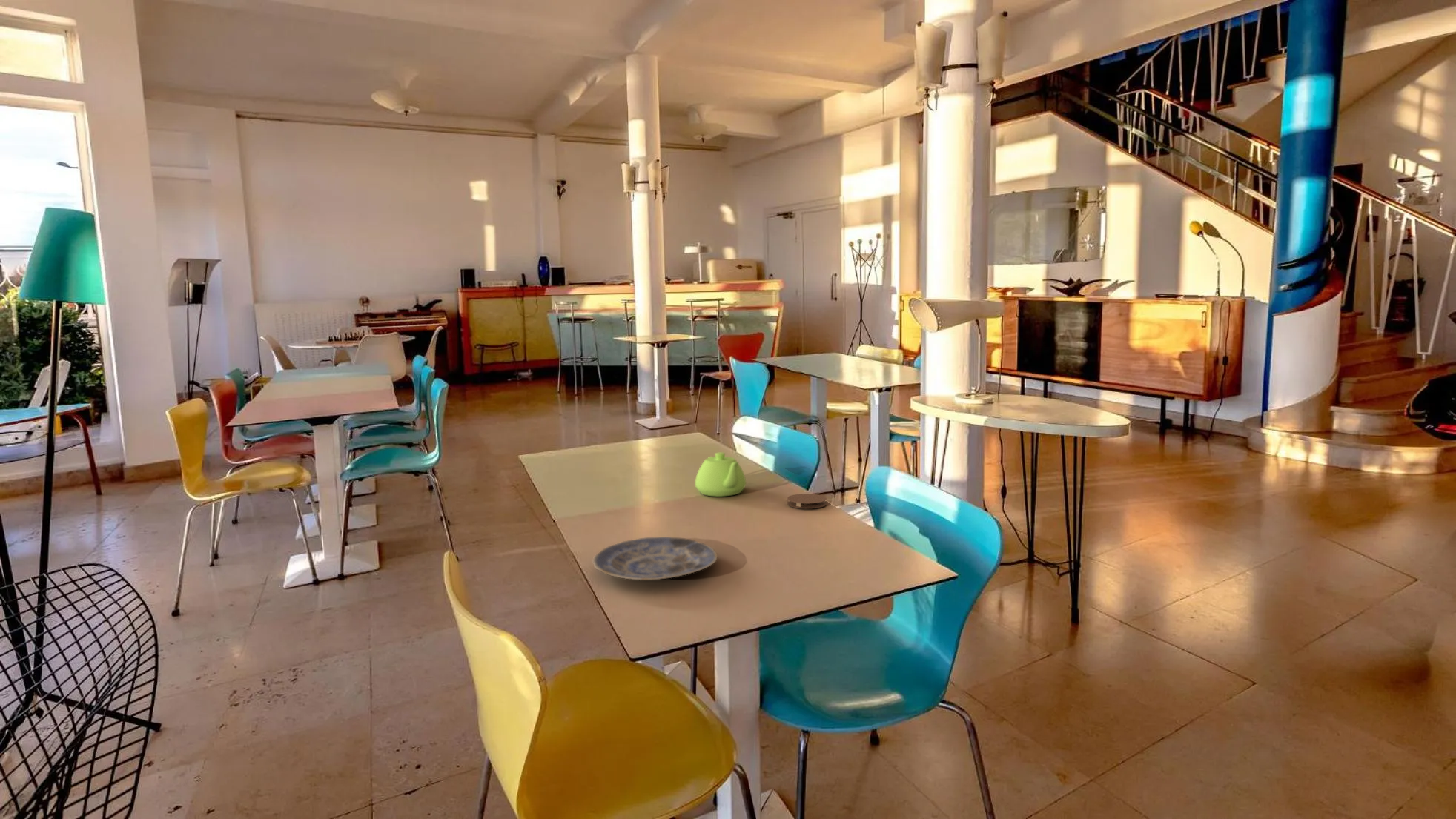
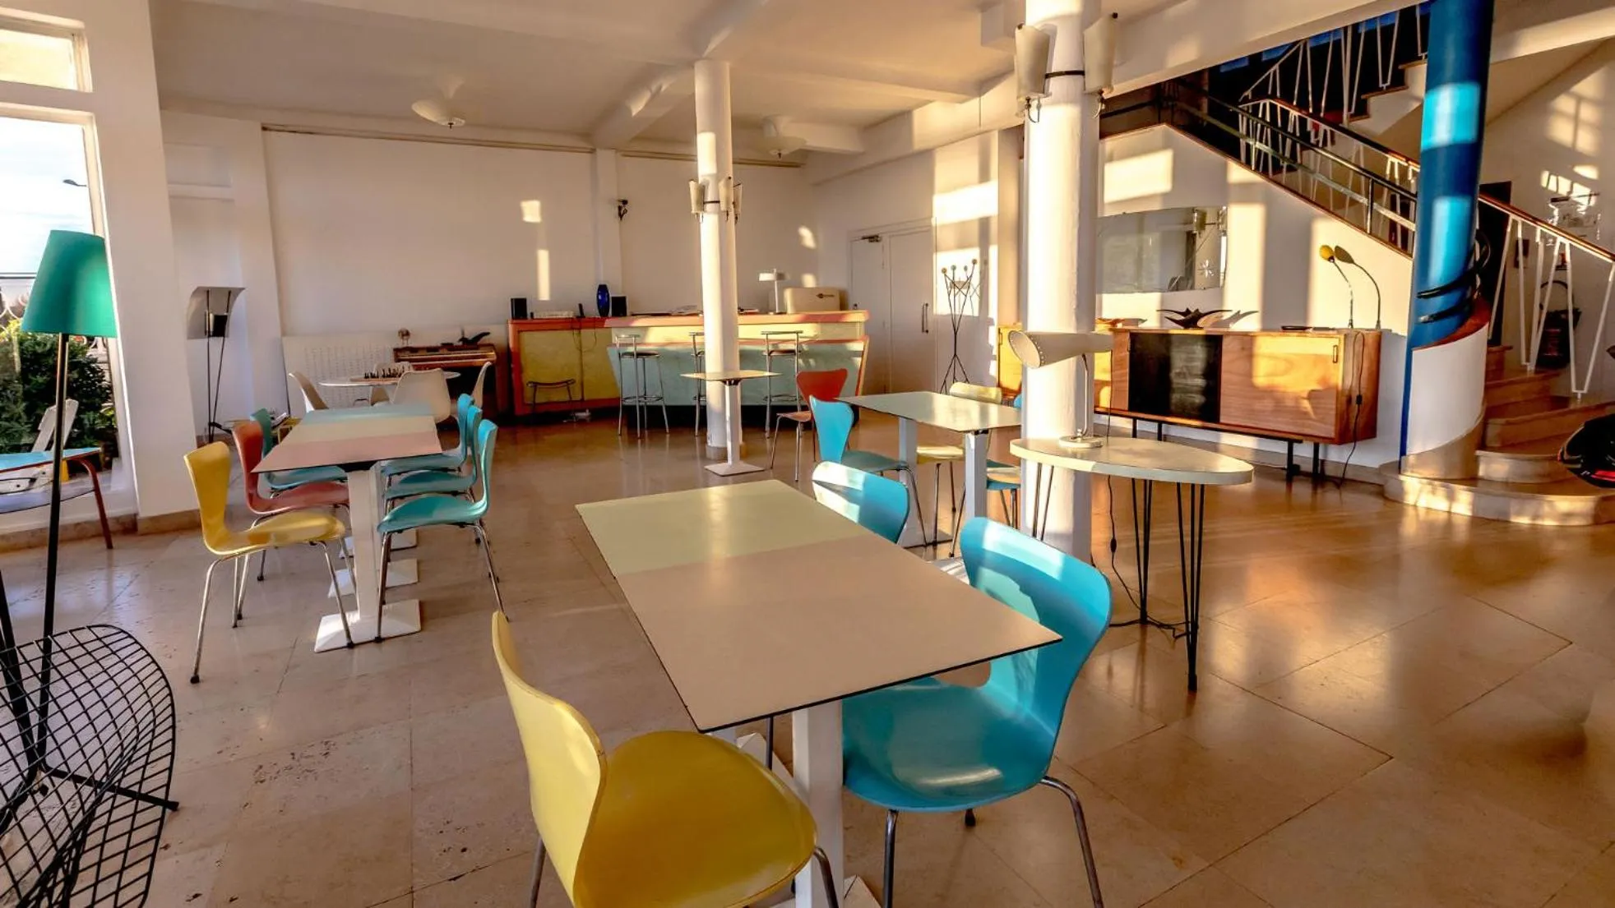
- plate (655, 561)
- coaster (807, 500)
- teapot (722, 473)
